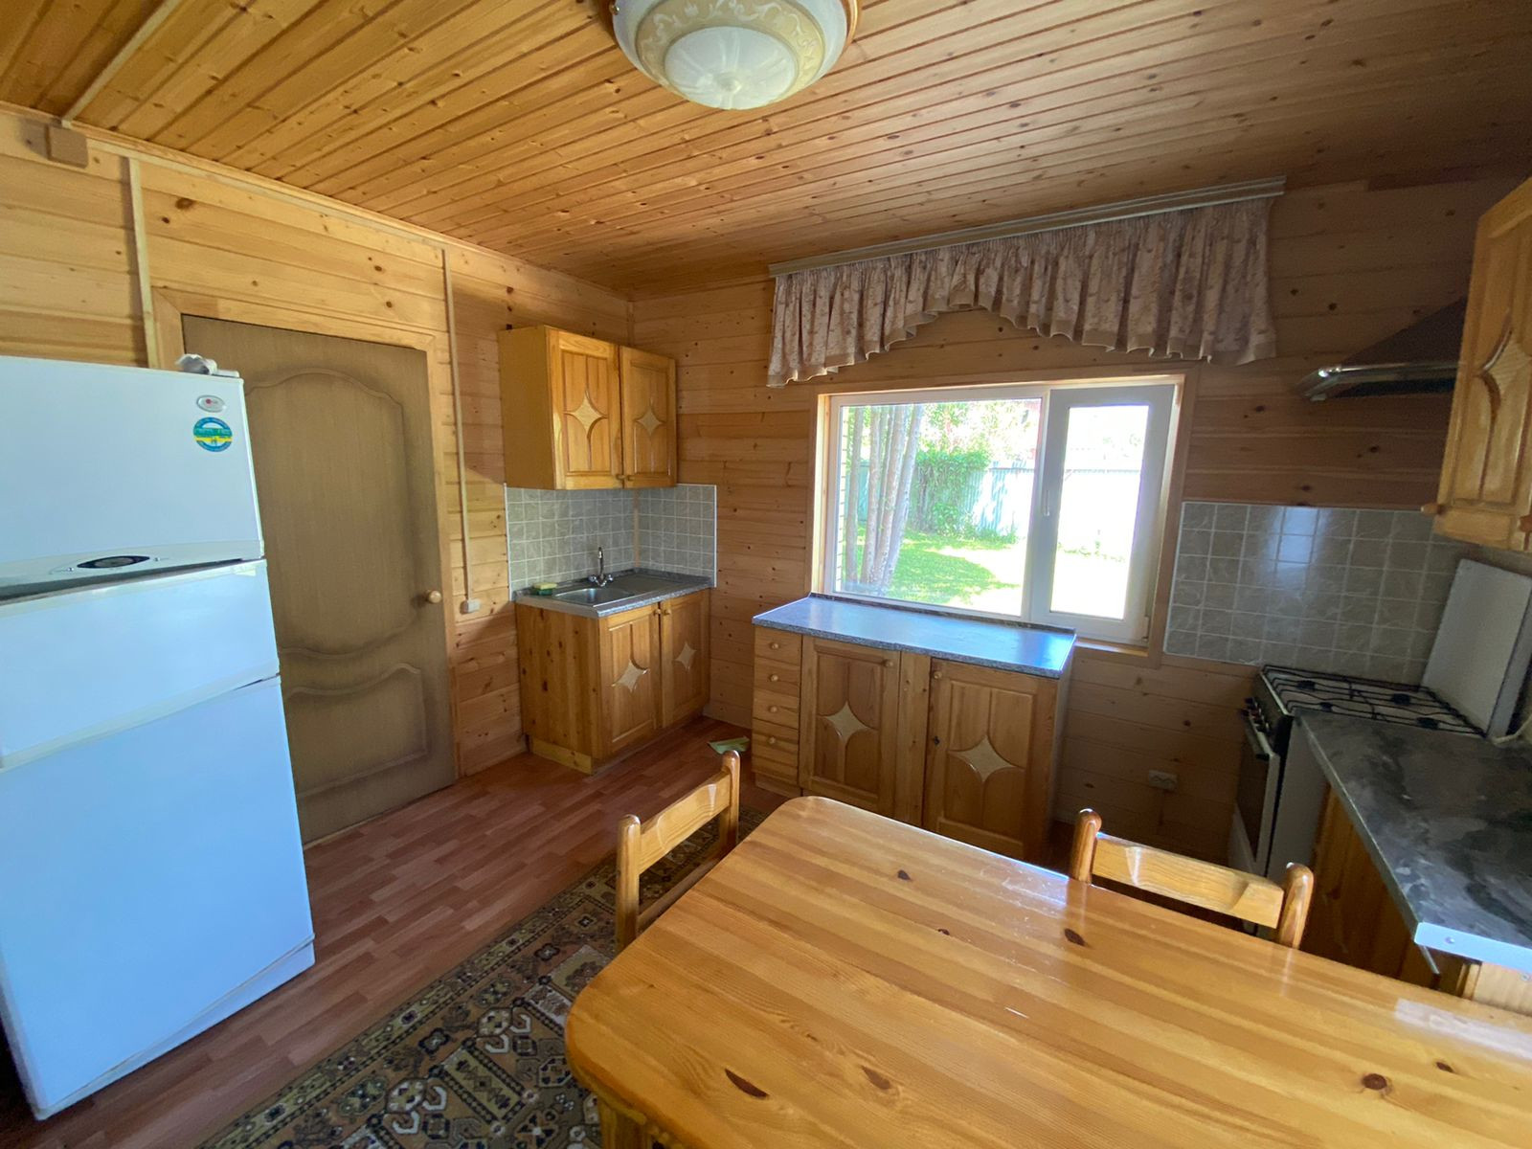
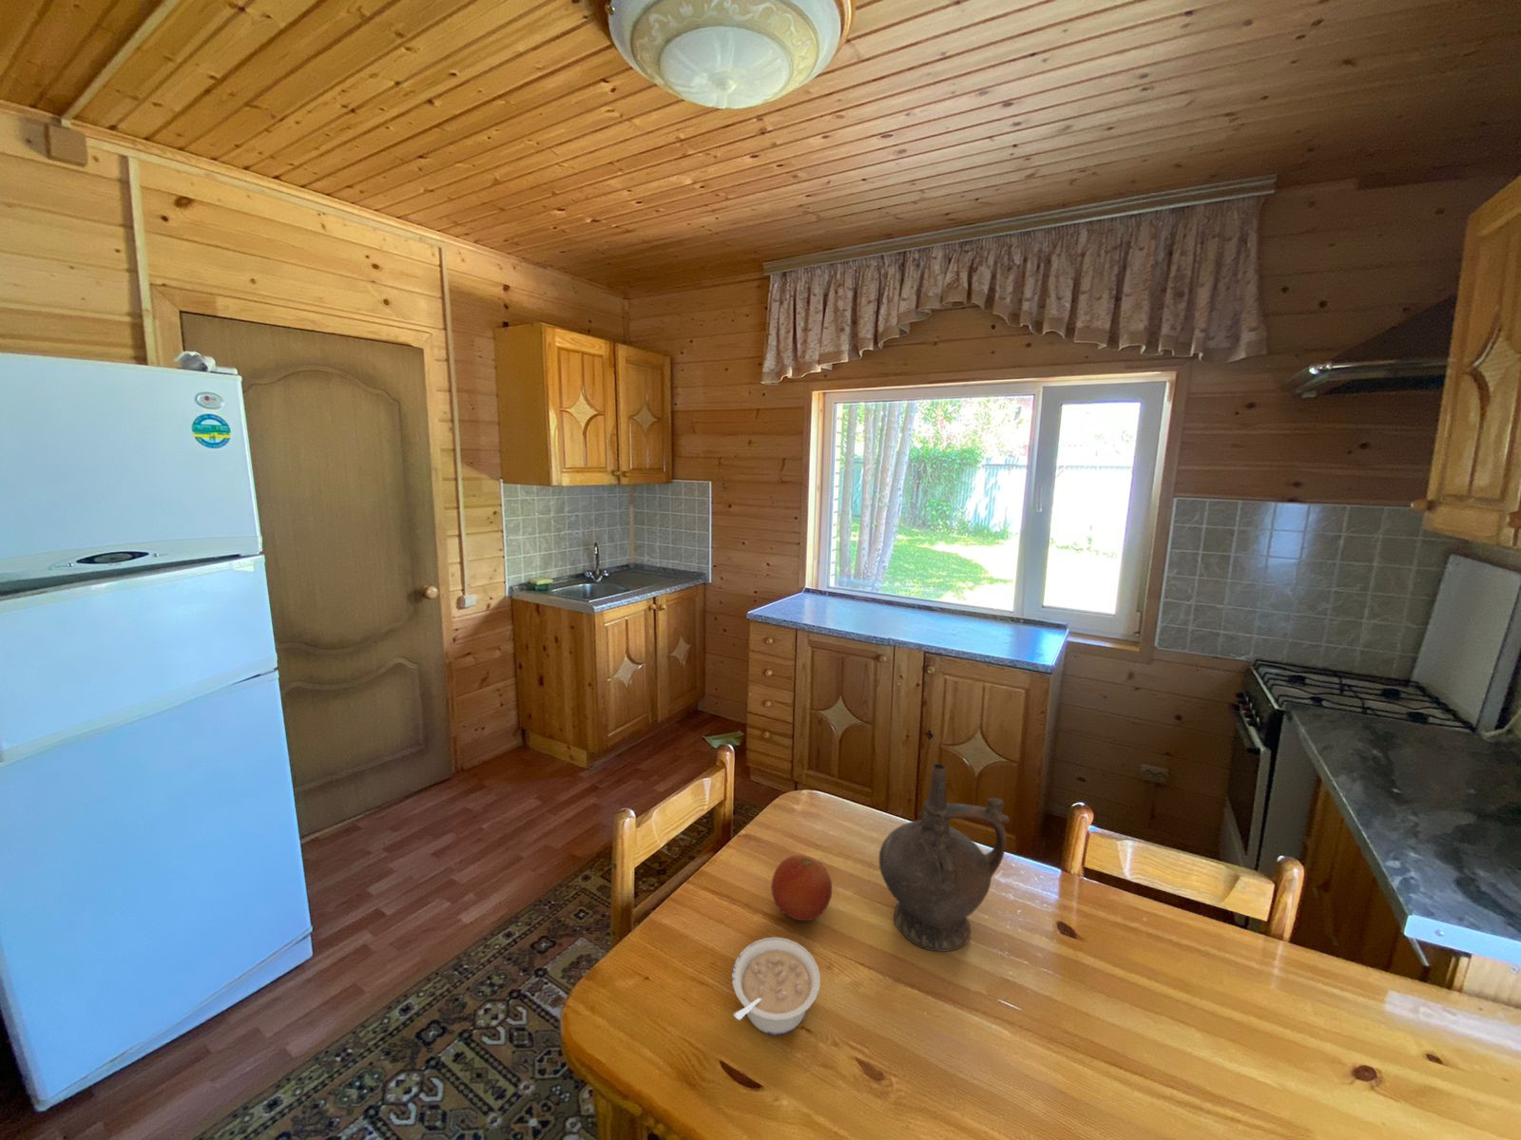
+ ceremonial vessel (941, 847)
+ fruit (801, 885)
+ legume (776, 990)
